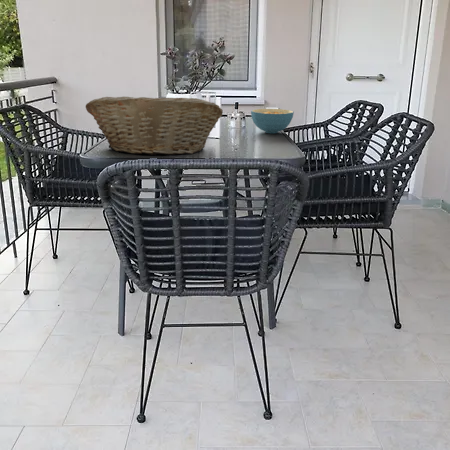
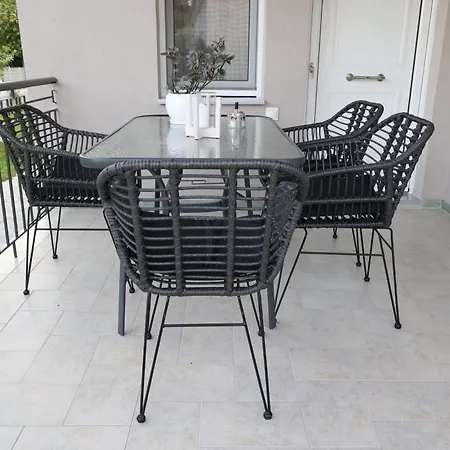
- cereal bowl (271, 121)
- fruit basket (155, 121)
